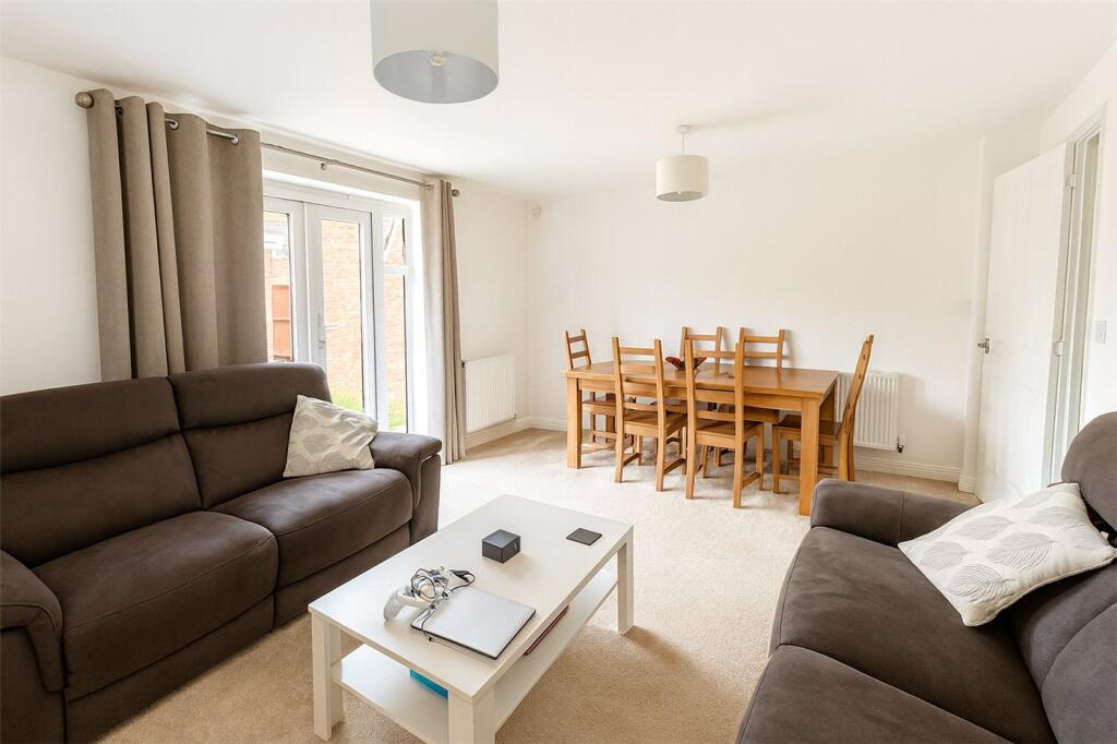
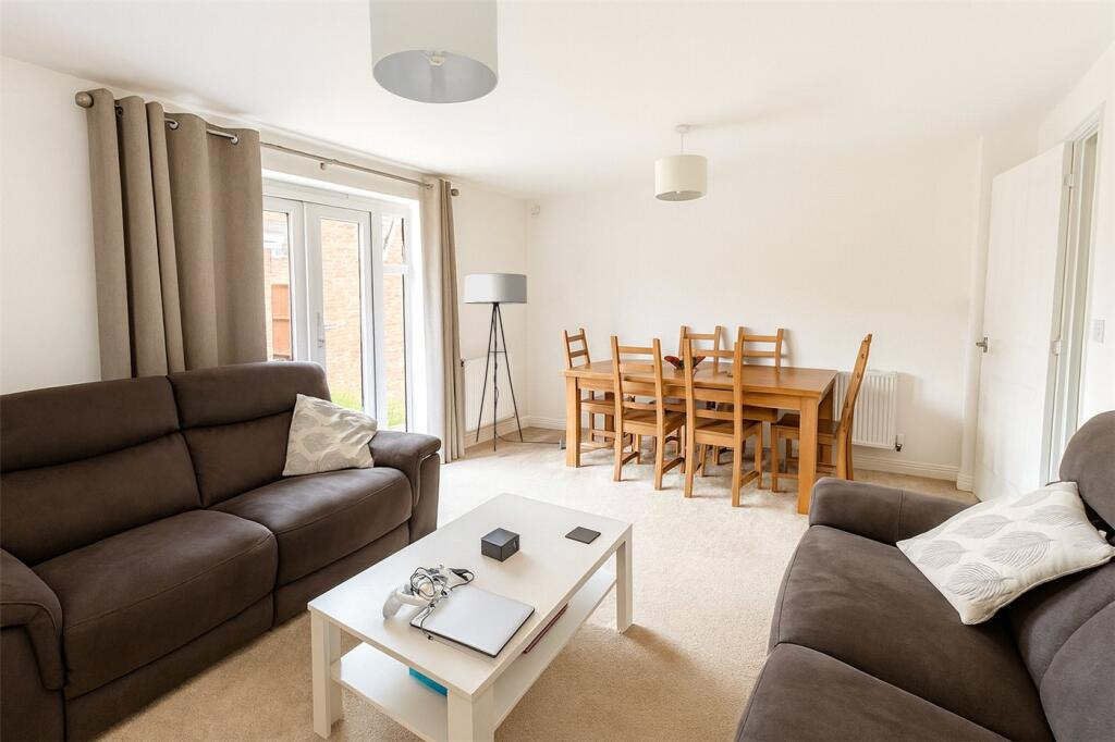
+ floor lamp (507, 363)
